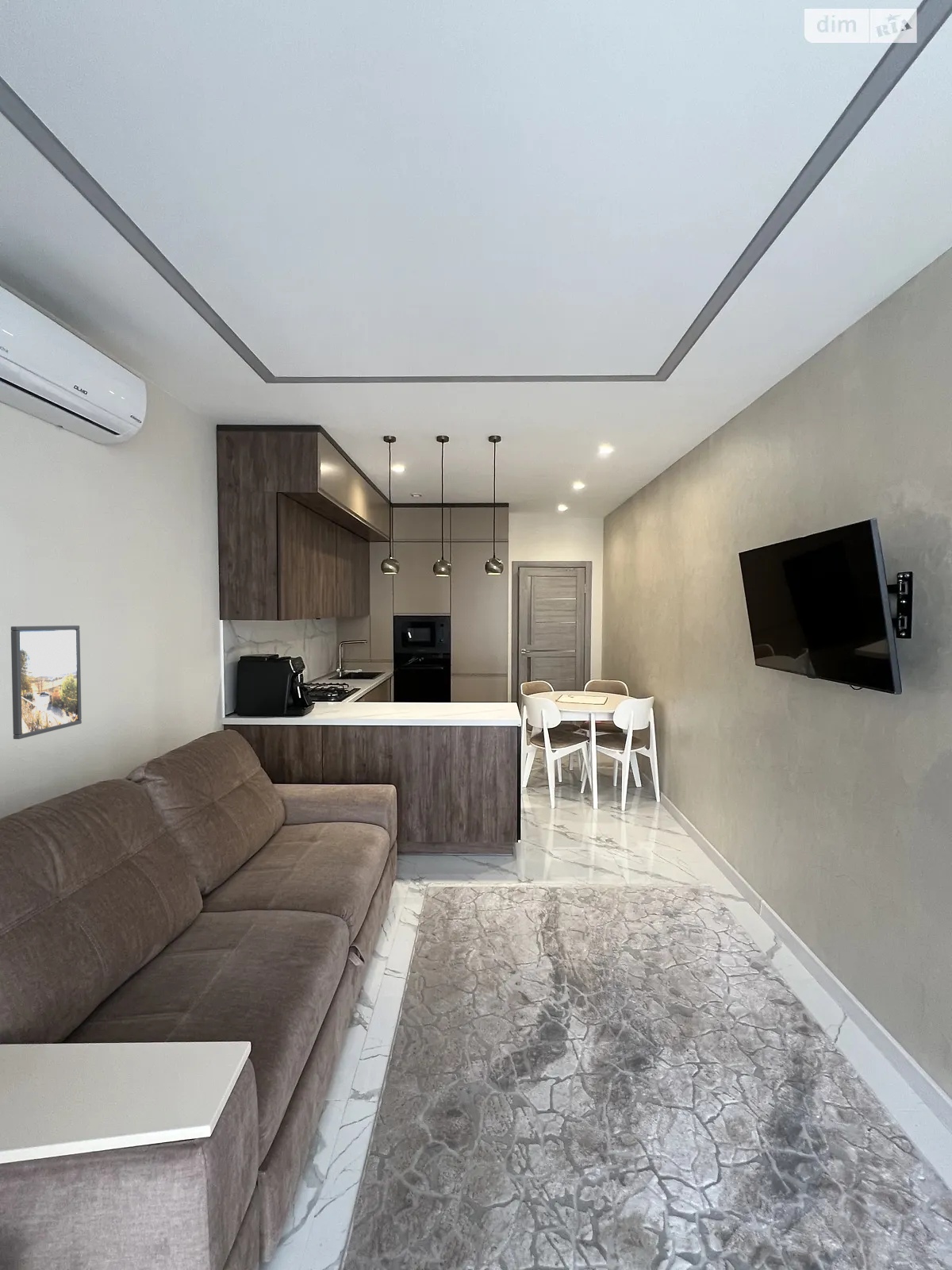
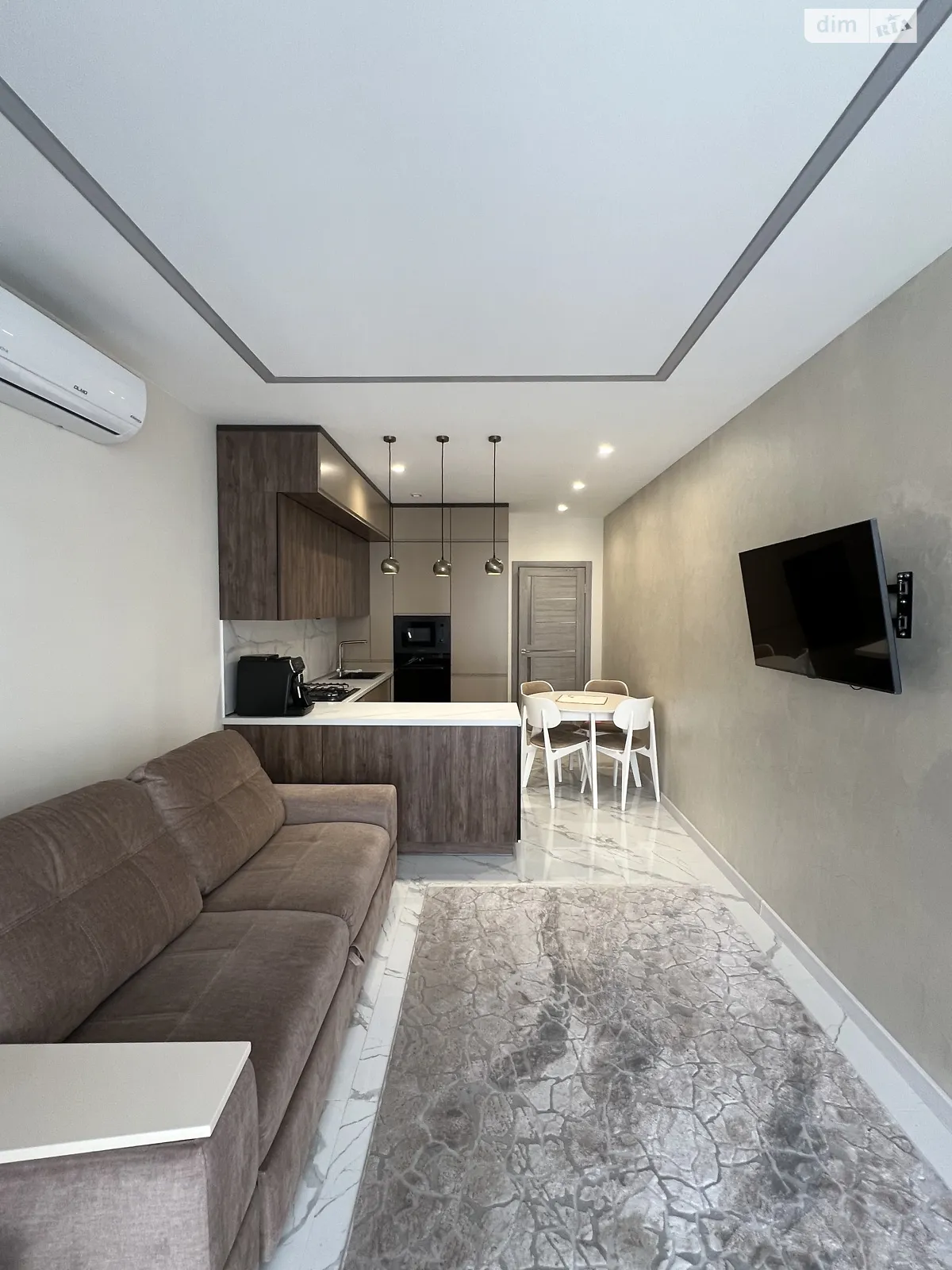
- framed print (48, 678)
